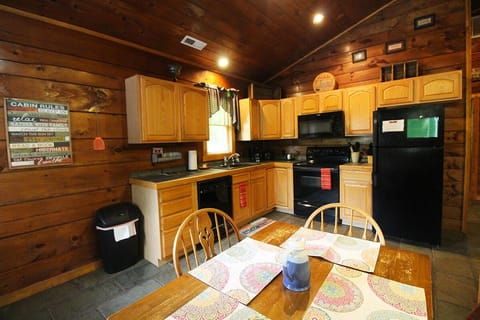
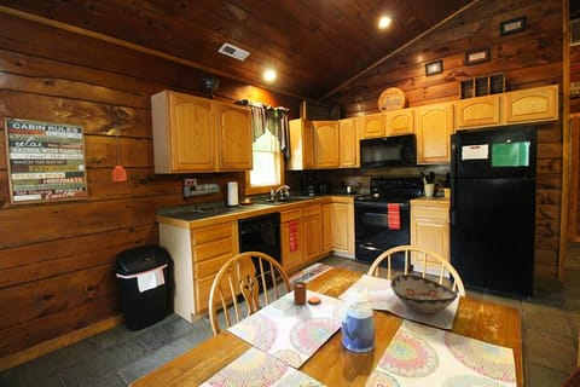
+ decorative bowl (422, 296)
+ candle (306, 291)
